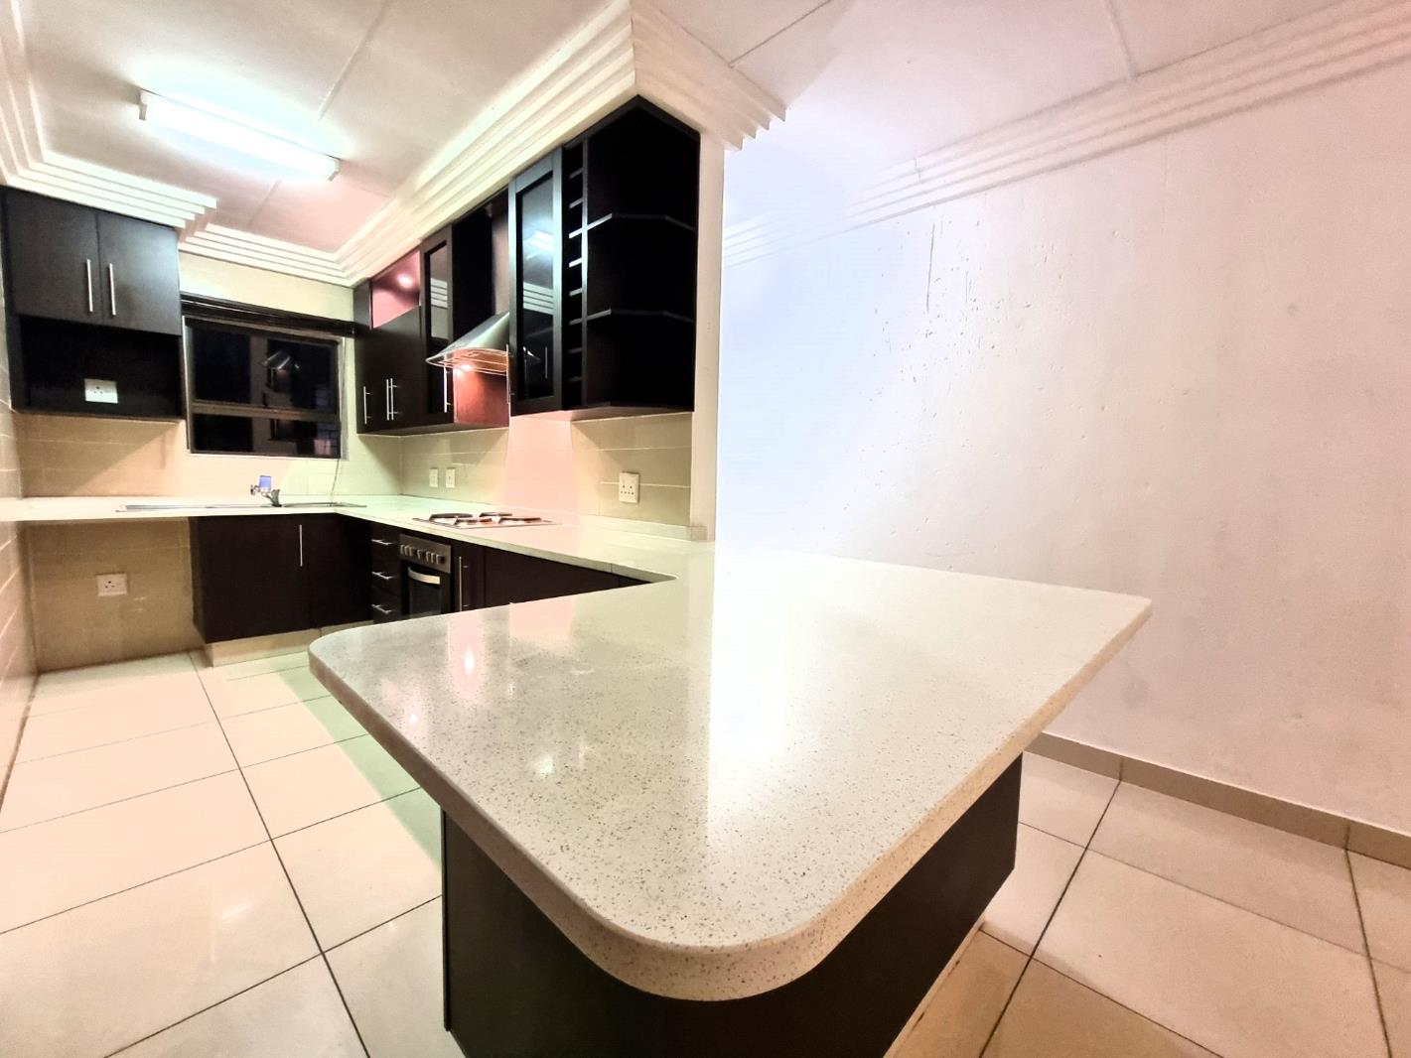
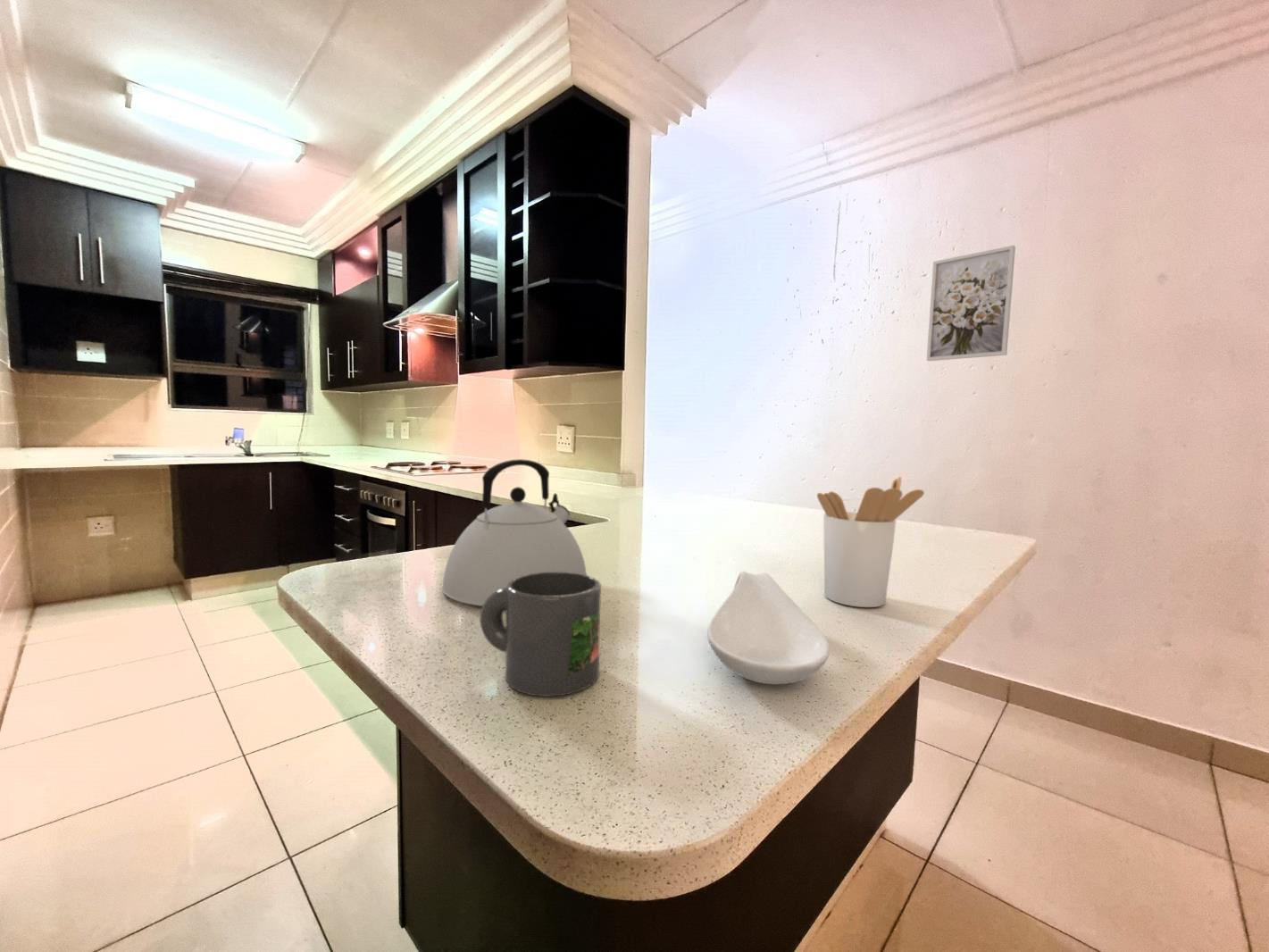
+ kettle (520, 522)
+ spoon rest (758, 617)
+ mug (539, 626)
+ wall art (968, 306)
+ utensil holder (867, 541)
